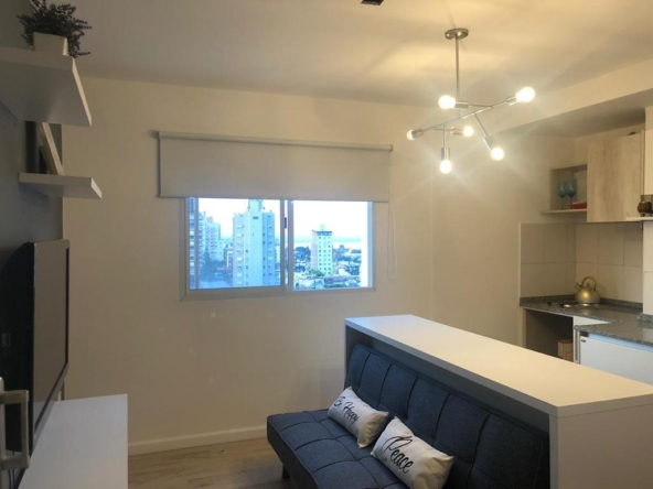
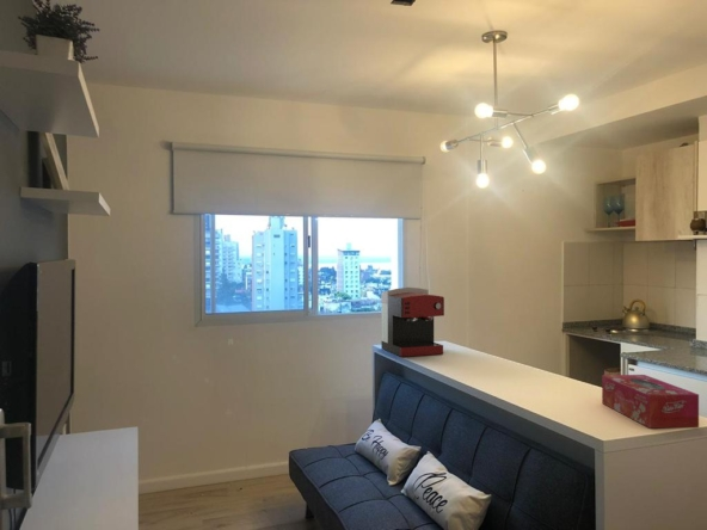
+ coffee maker (414, 320)
+ tissue box (646, 399)
